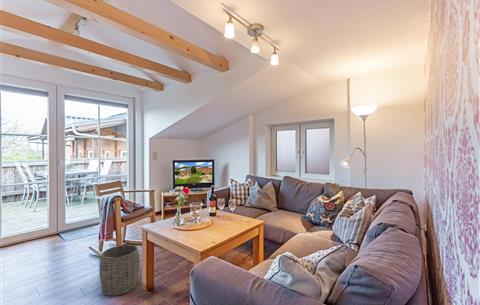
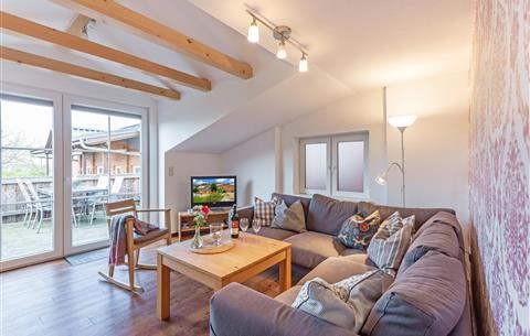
- woven basket (120, 268)
